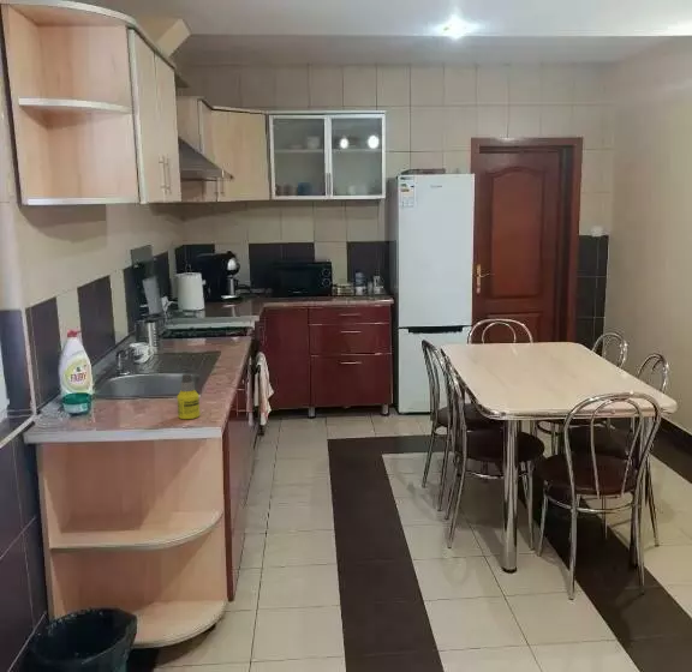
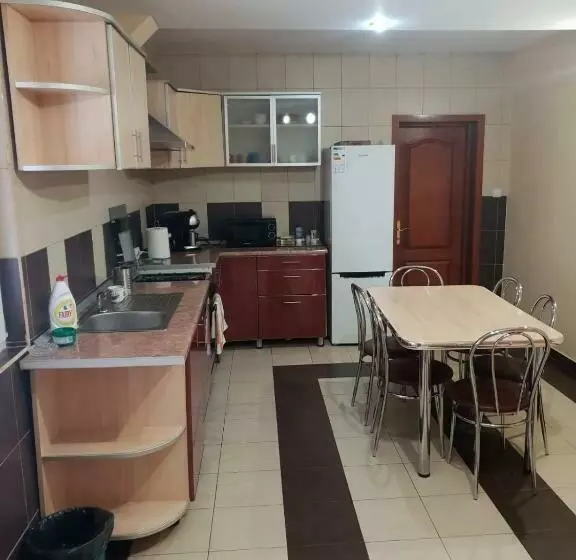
- bottle (187, 395)
